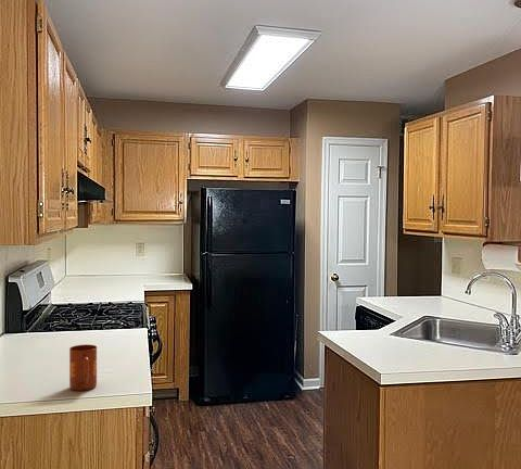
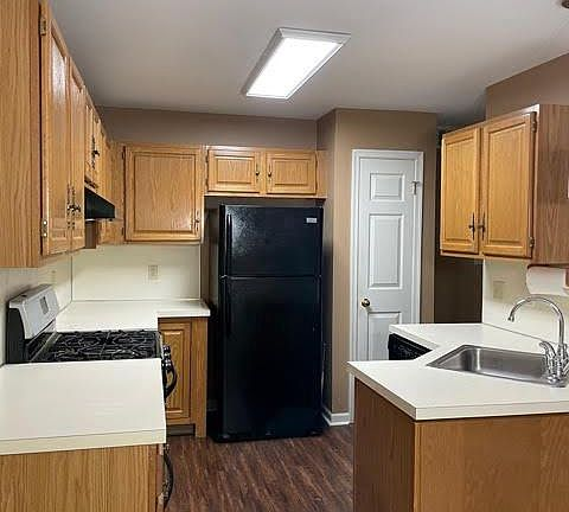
- mug (84, 368)
